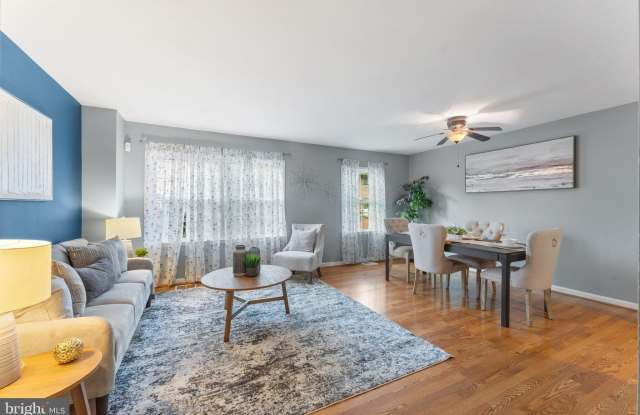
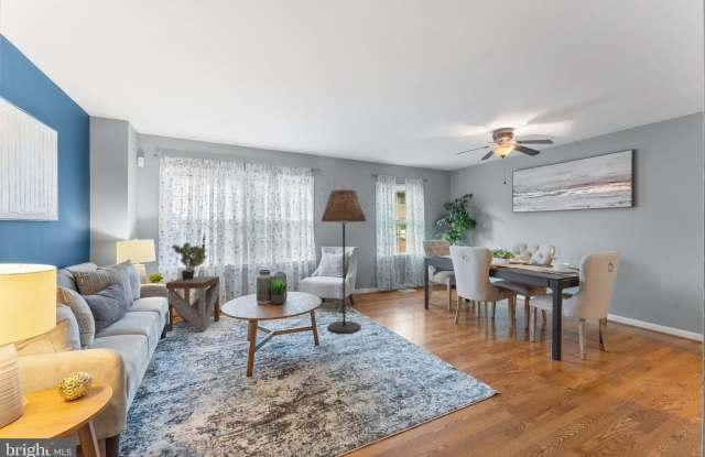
+ potted plant (188, 261)
+ floor lamp (344, 259)
+ side table (194, 302)
